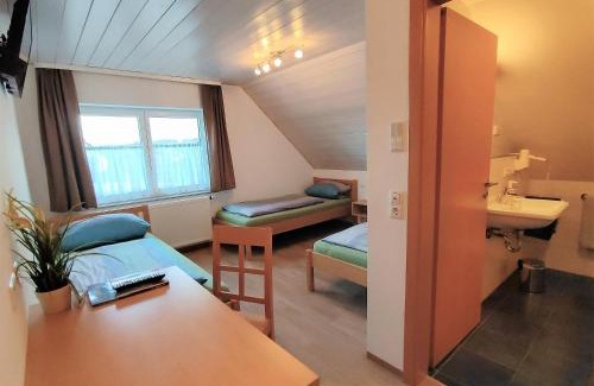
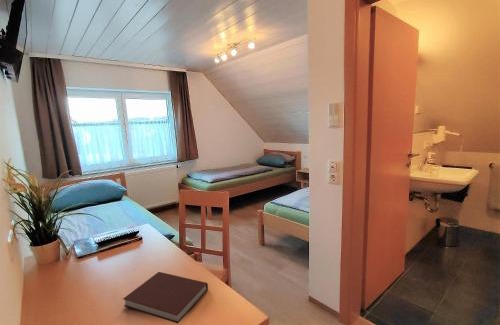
+ notebook (167, 294)
